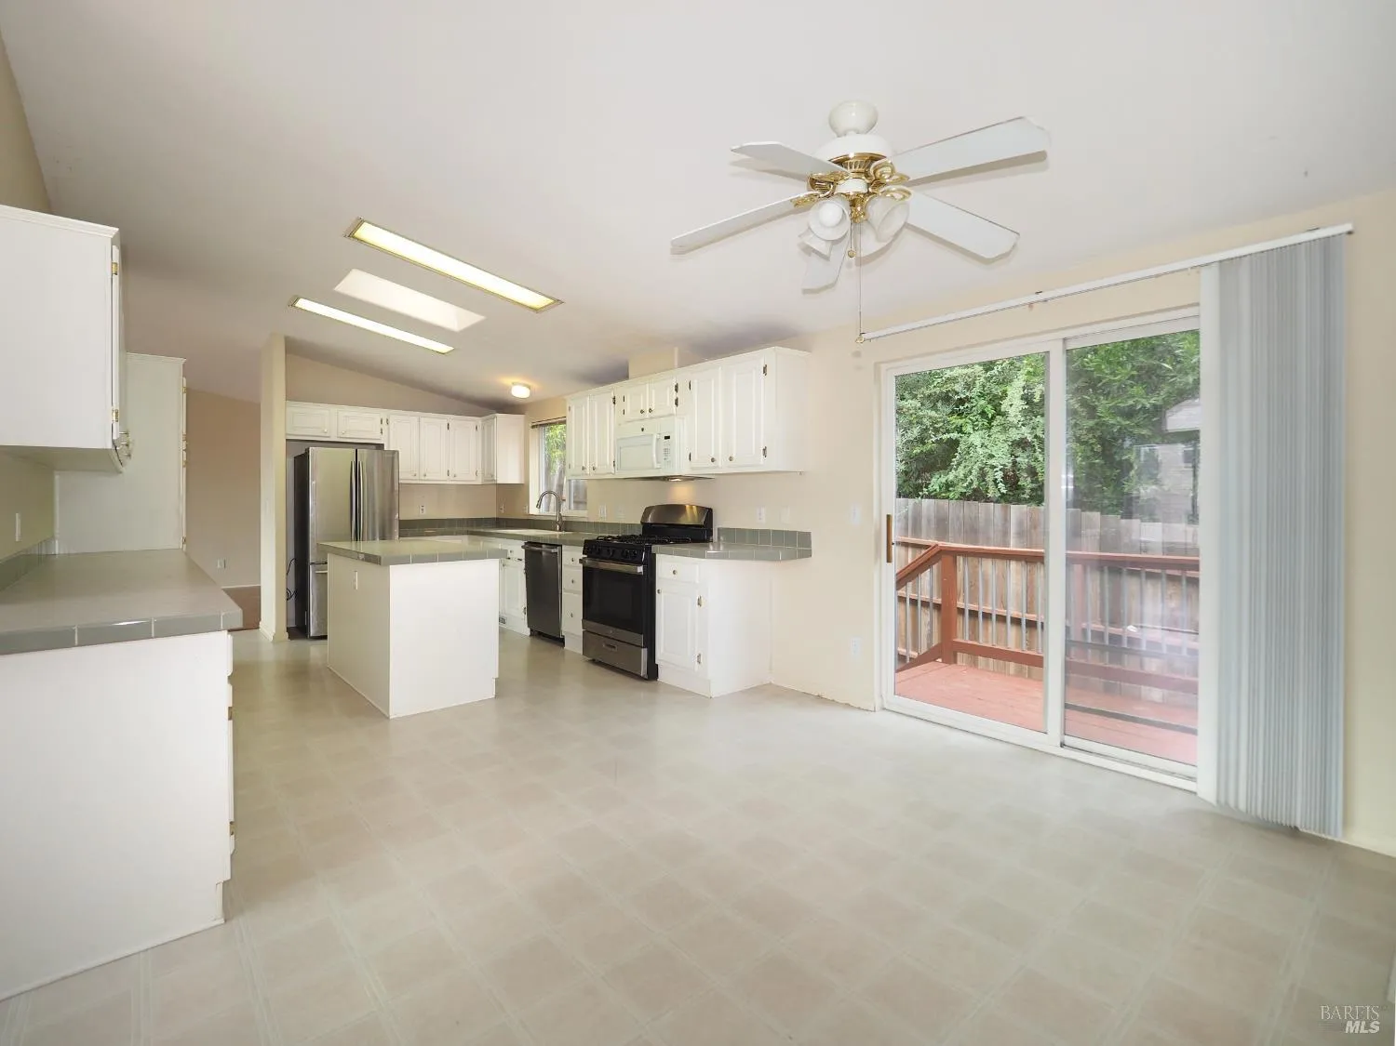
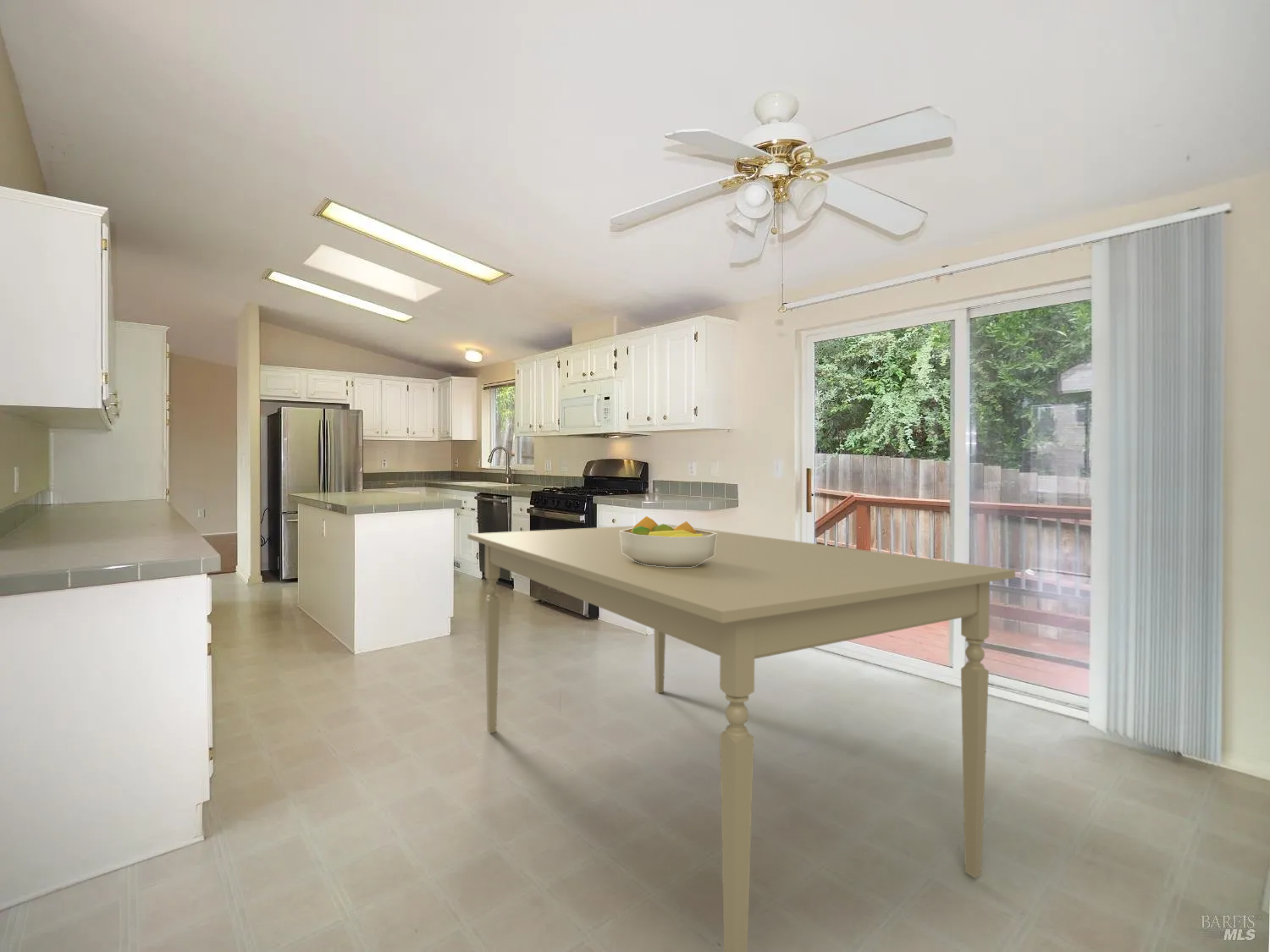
+ fruit bowl (667, 539)
+ dining table (664, 668)
